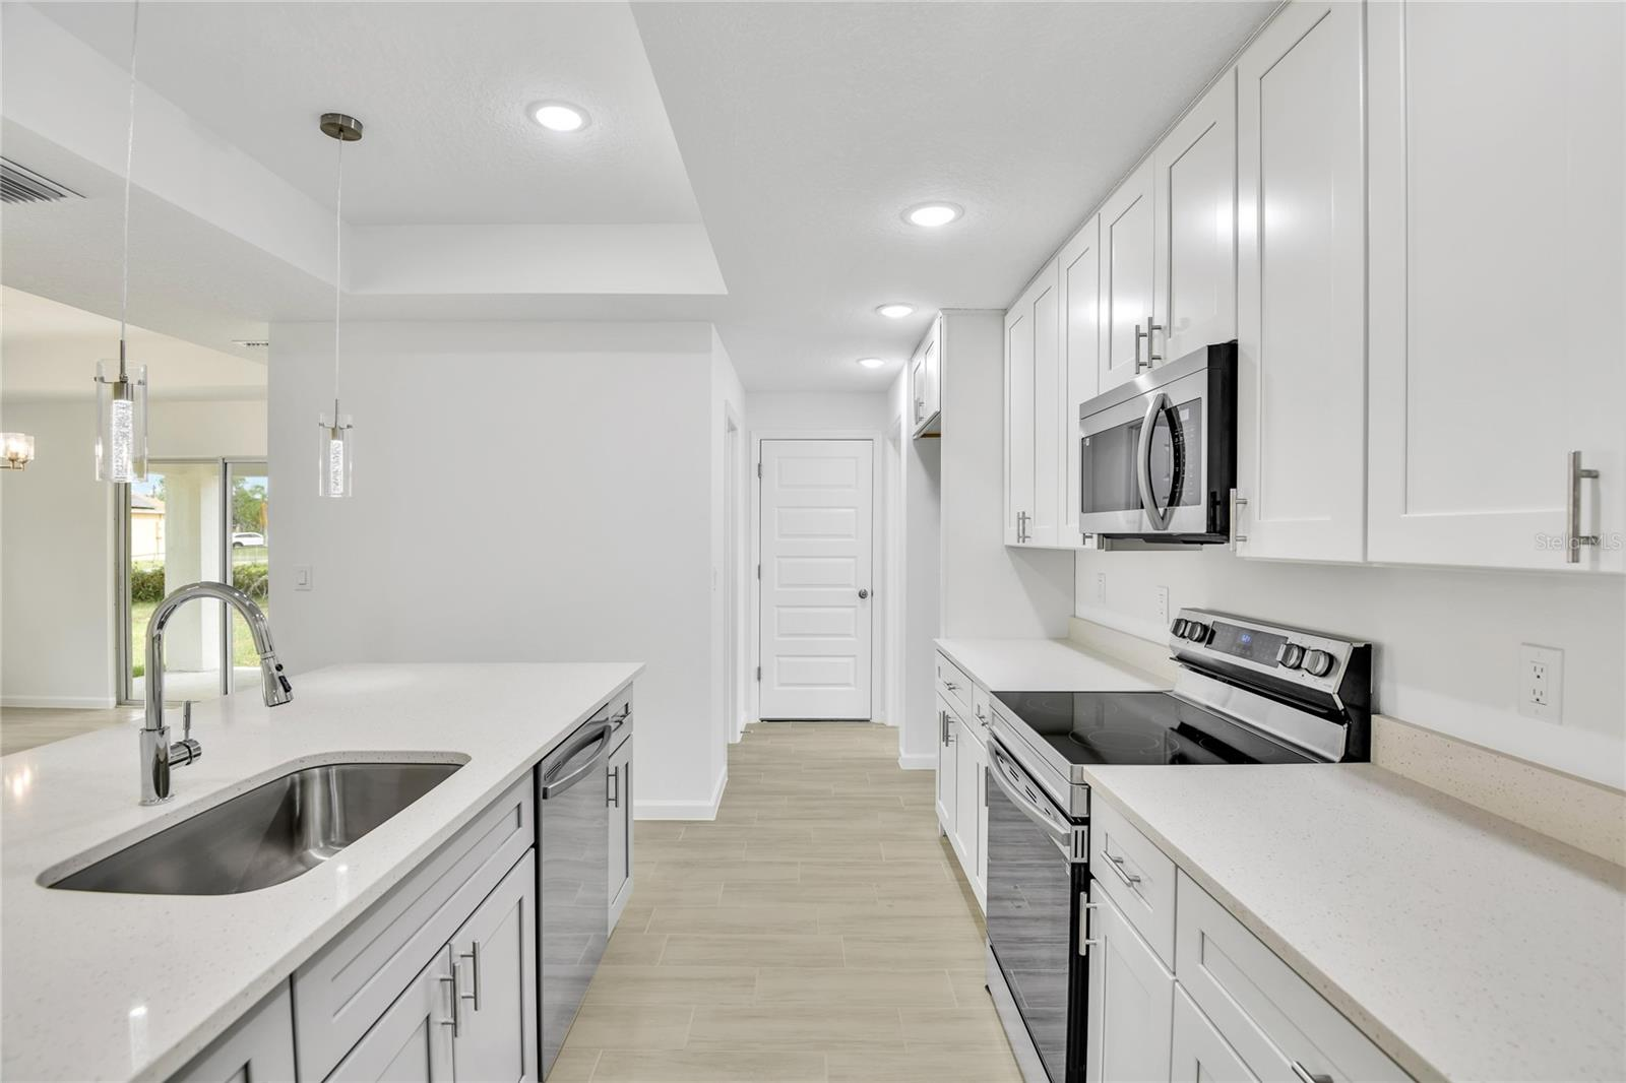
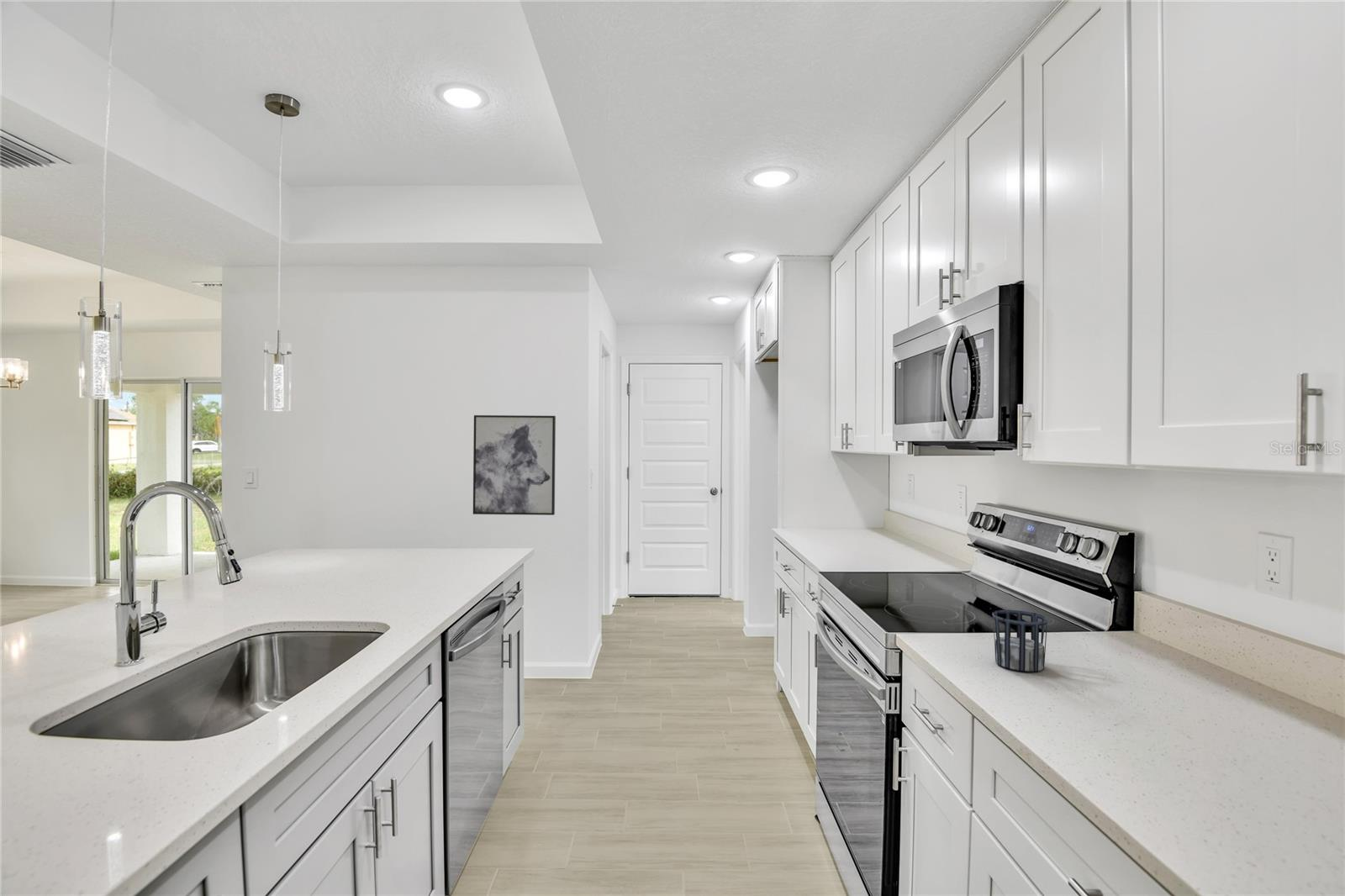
+ cup (1019, 640)
+ wall art (514, 465)
